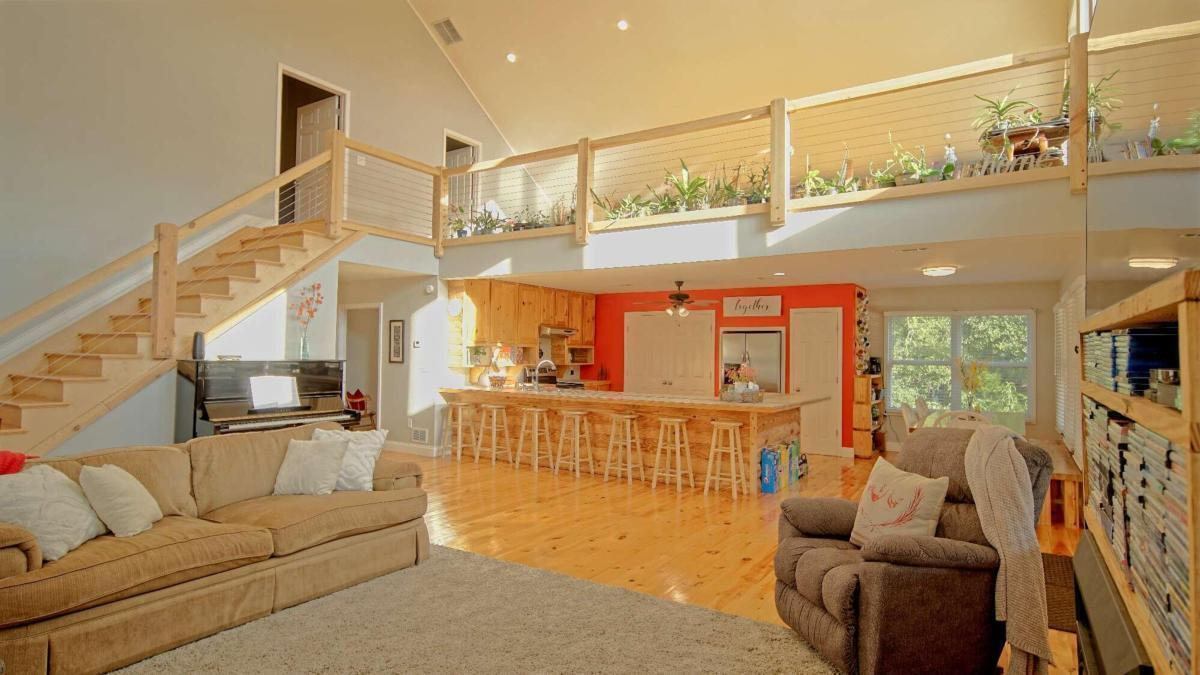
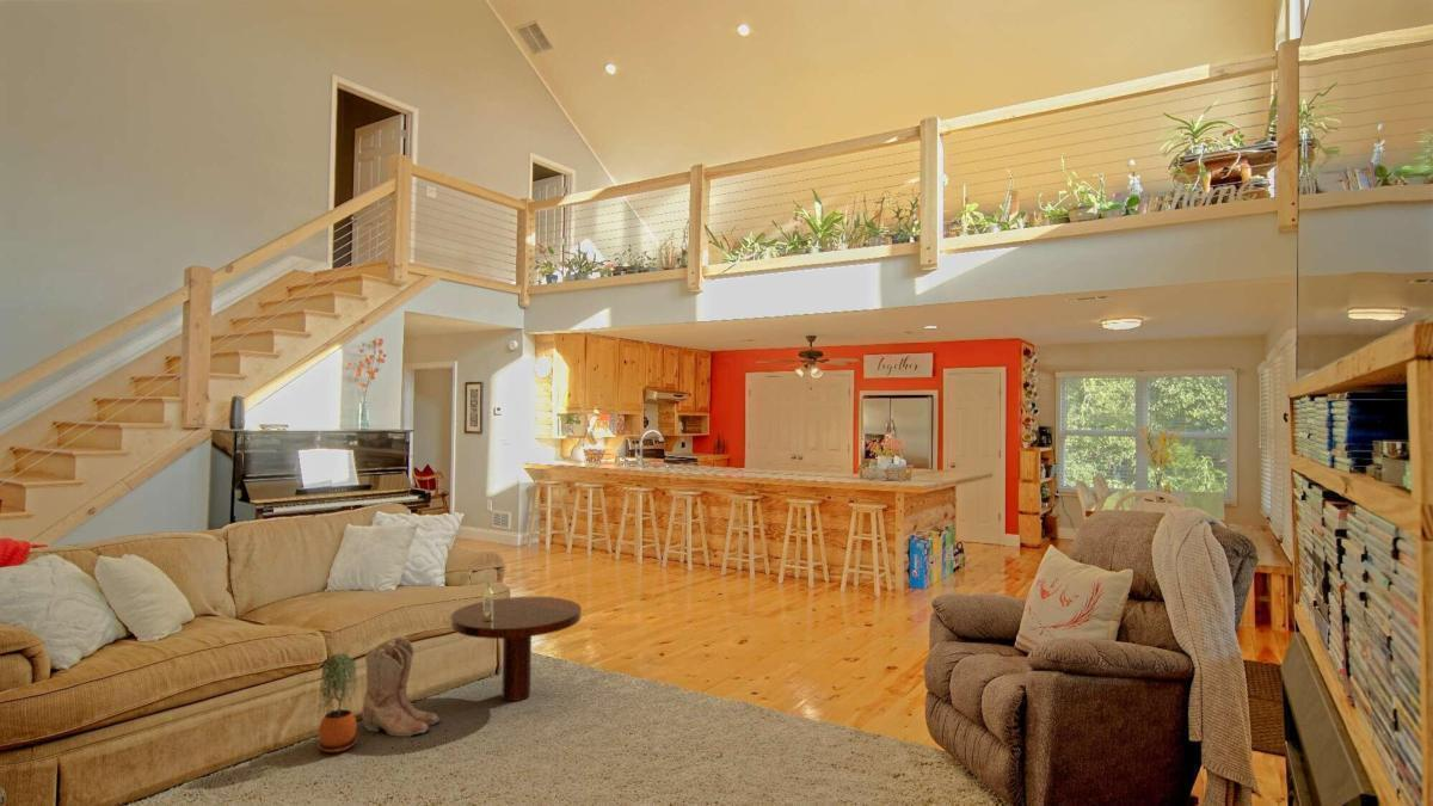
+ boots (402, 683)
+ potted plant (333, 702)
+ coffee table (517, 633)
